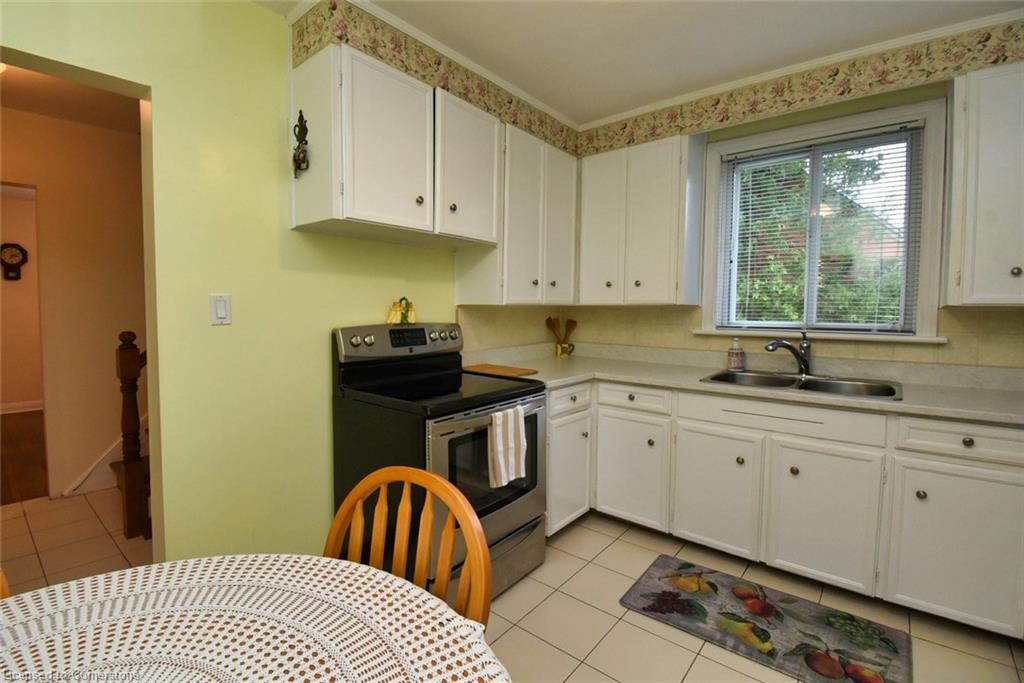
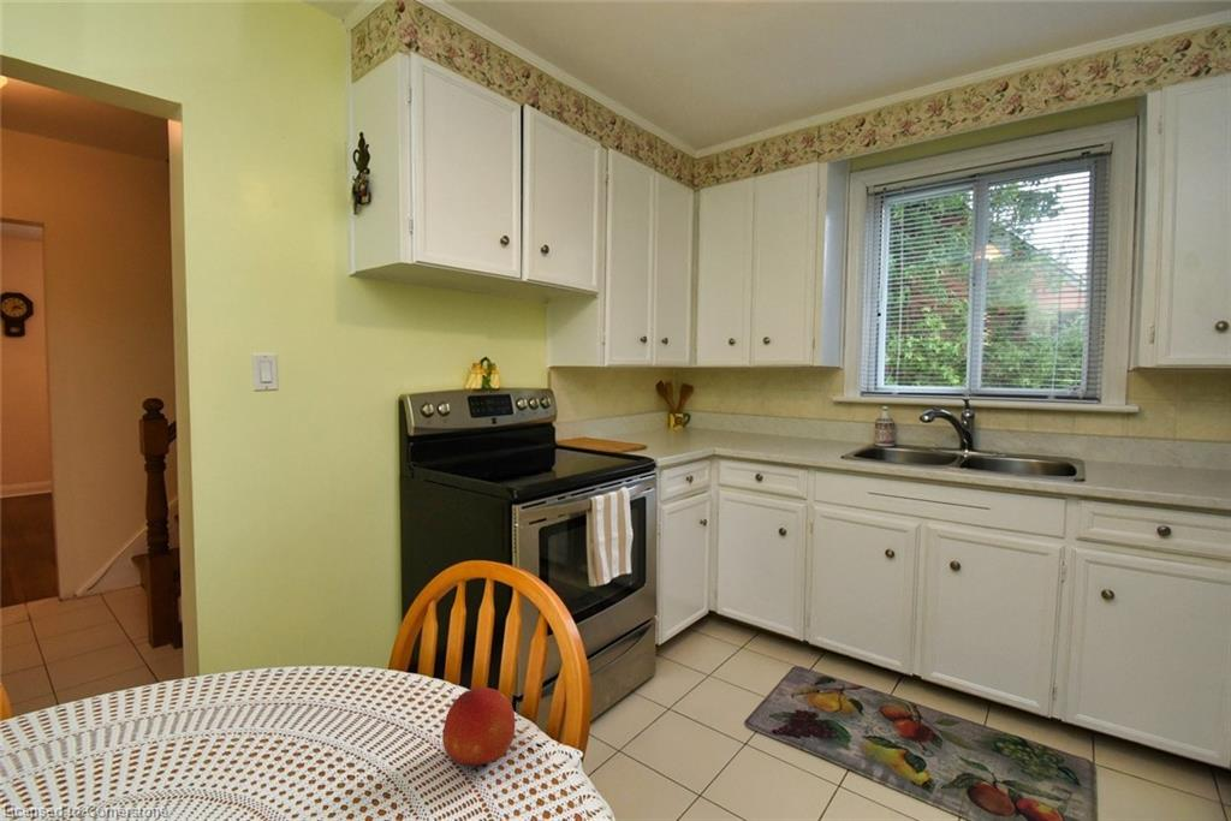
+ fruit (480, 724)
